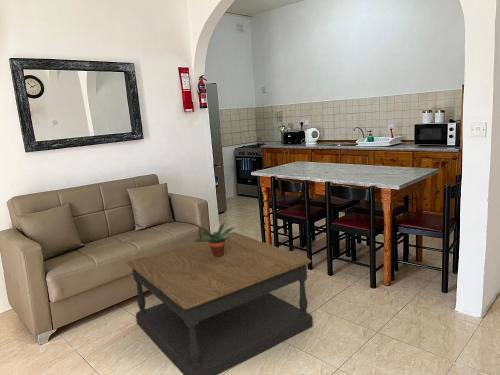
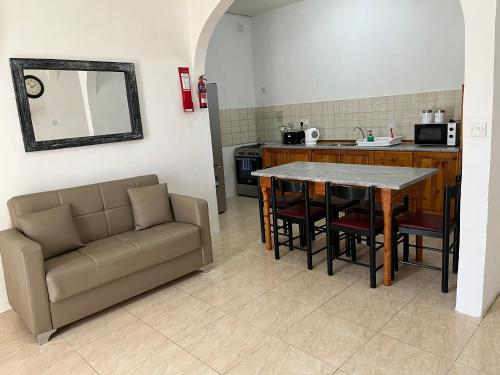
- coffee table (218, 292)
- potted plant (216, 238)
